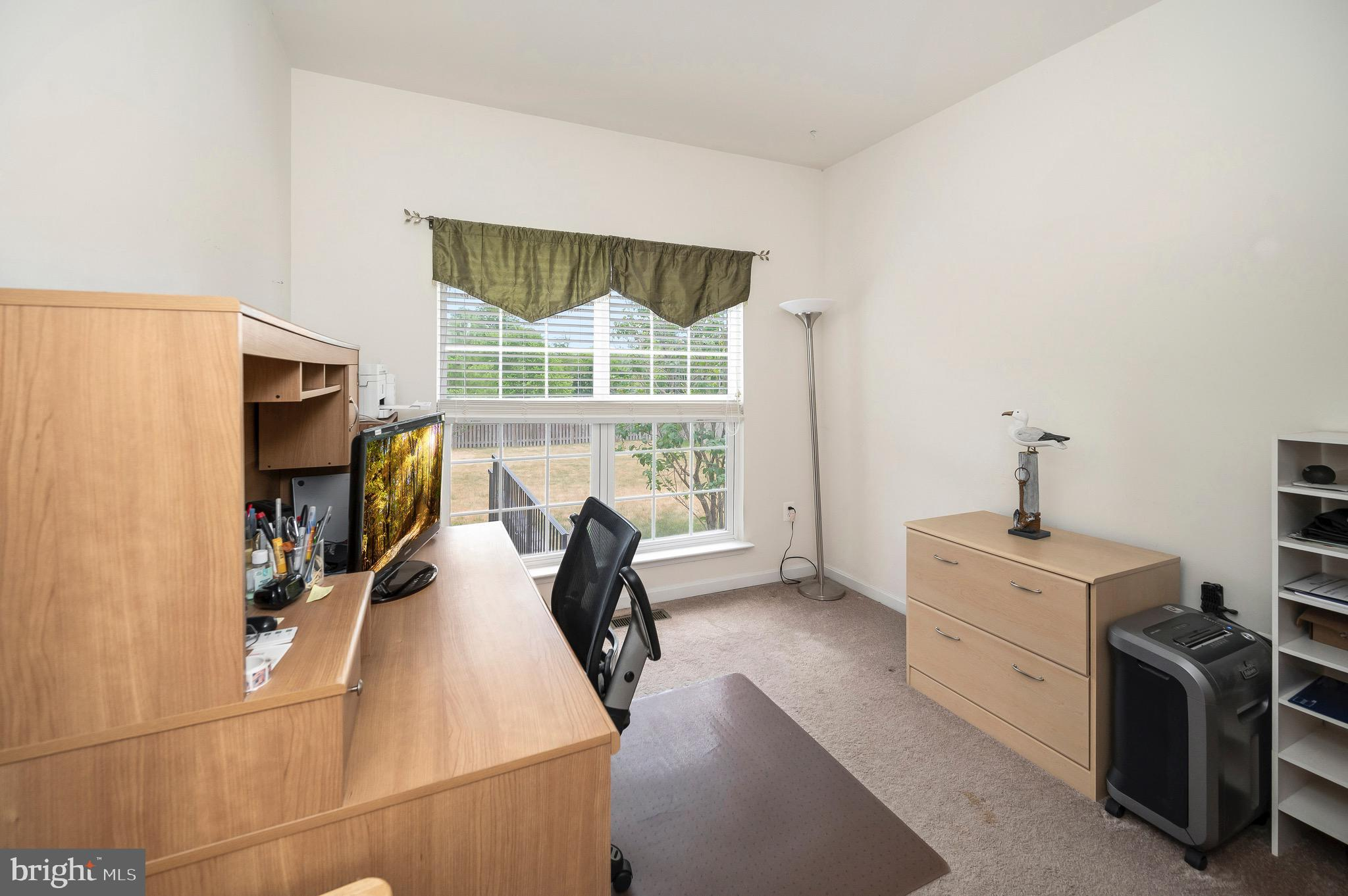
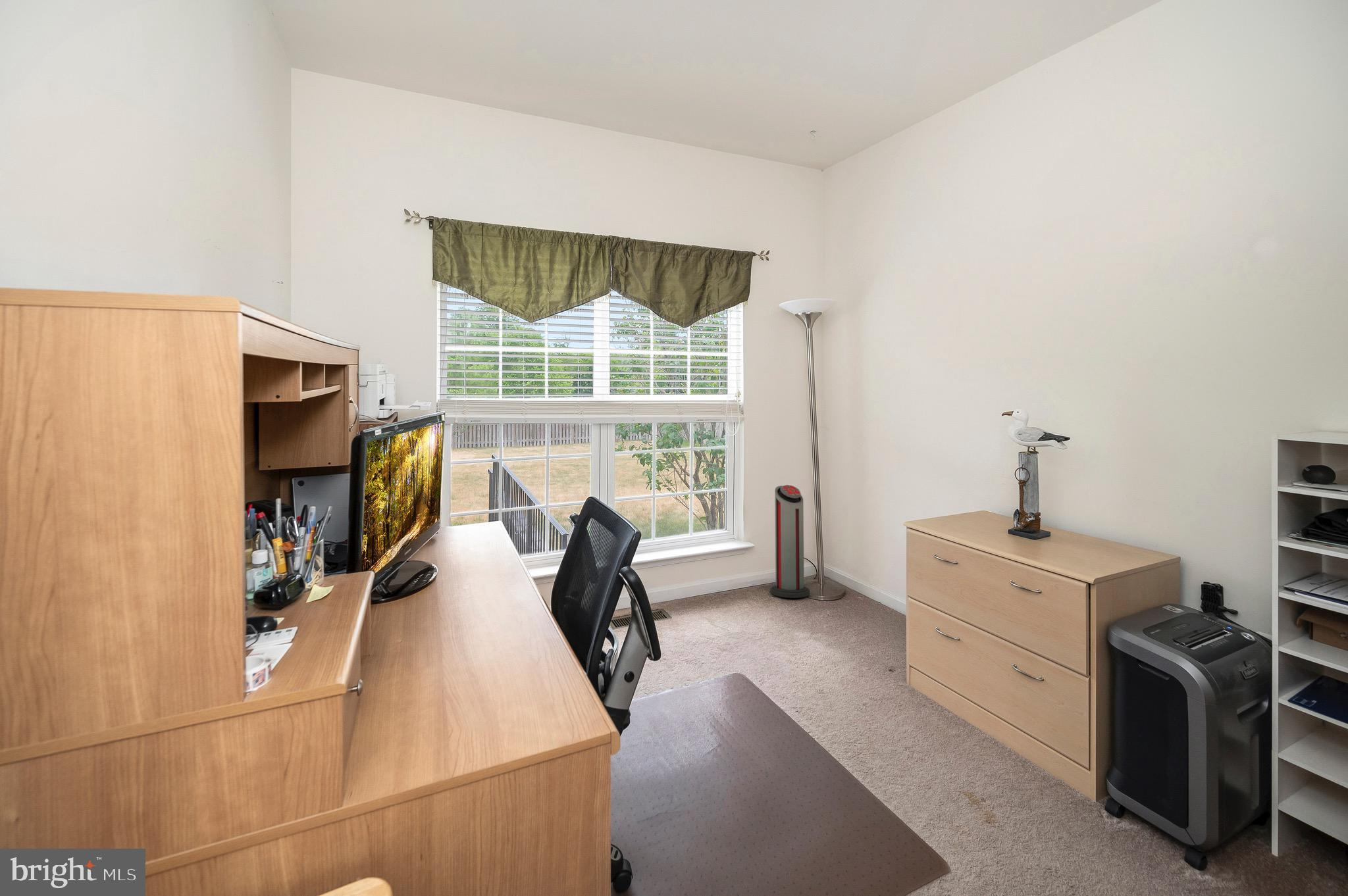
+ air purifier (789, 539)
